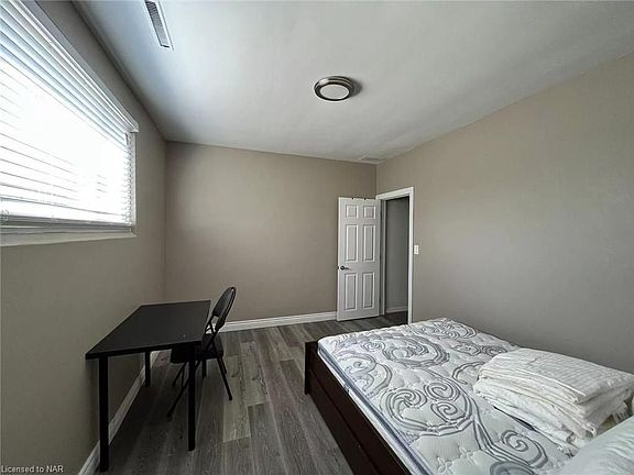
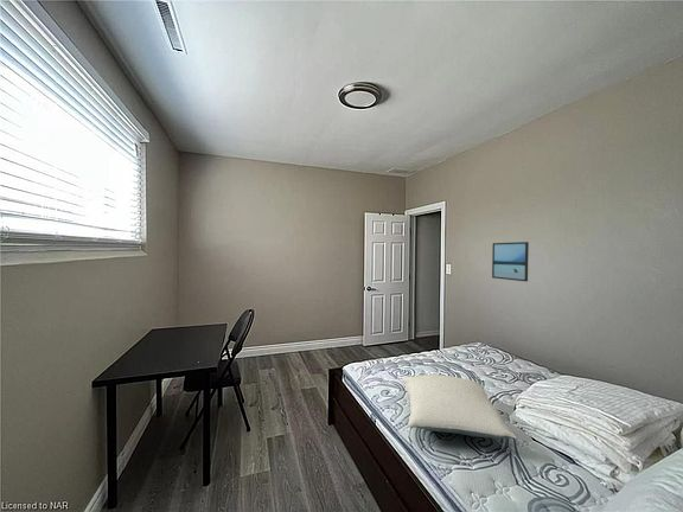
+ pillow (448, 403)
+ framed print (509, 261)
